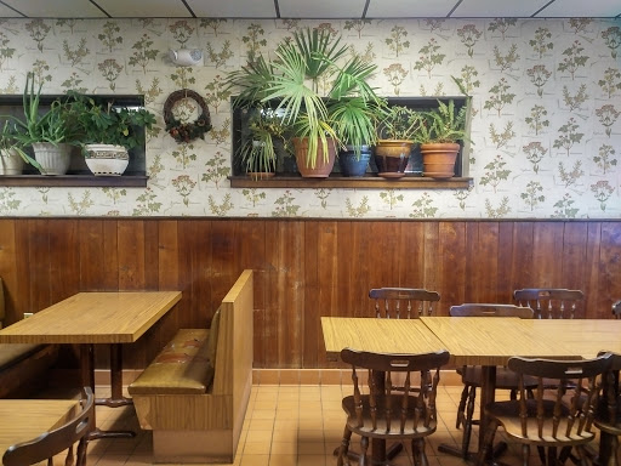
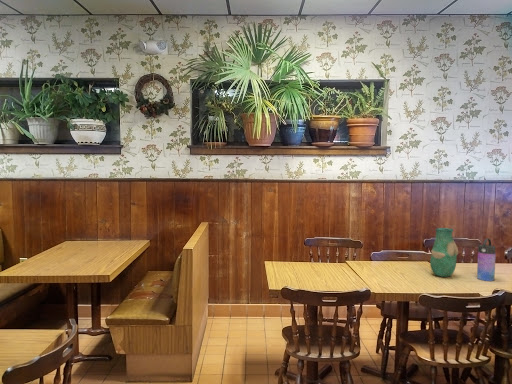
+ vase (444, 251)
+ water bottle (486, 258)
